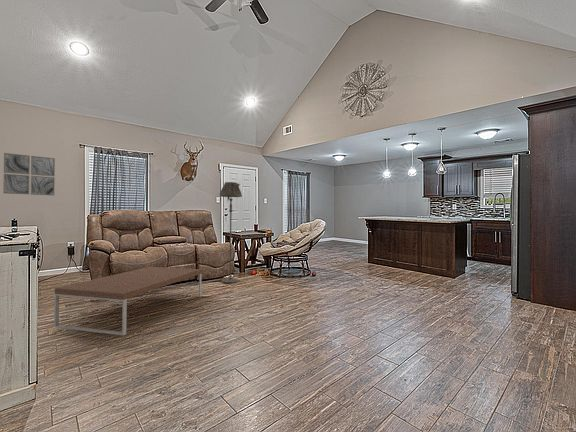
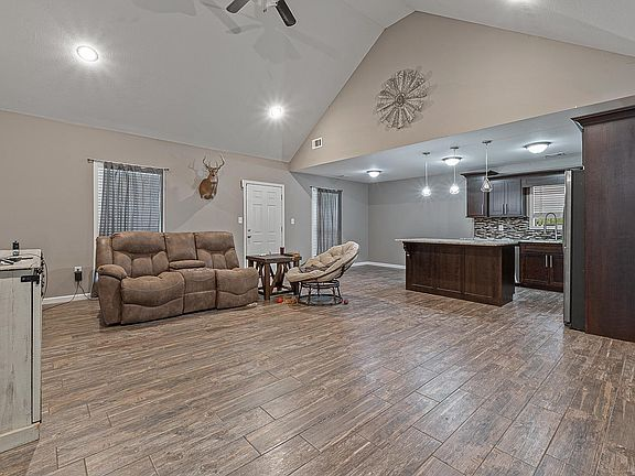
- floor lamp (230, 231)
- coffee table (139, 293)
- wall art (31, 174)
